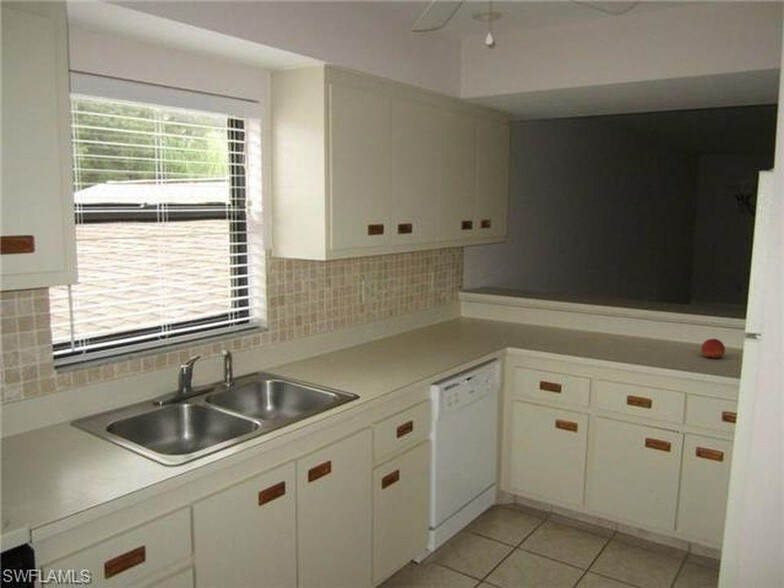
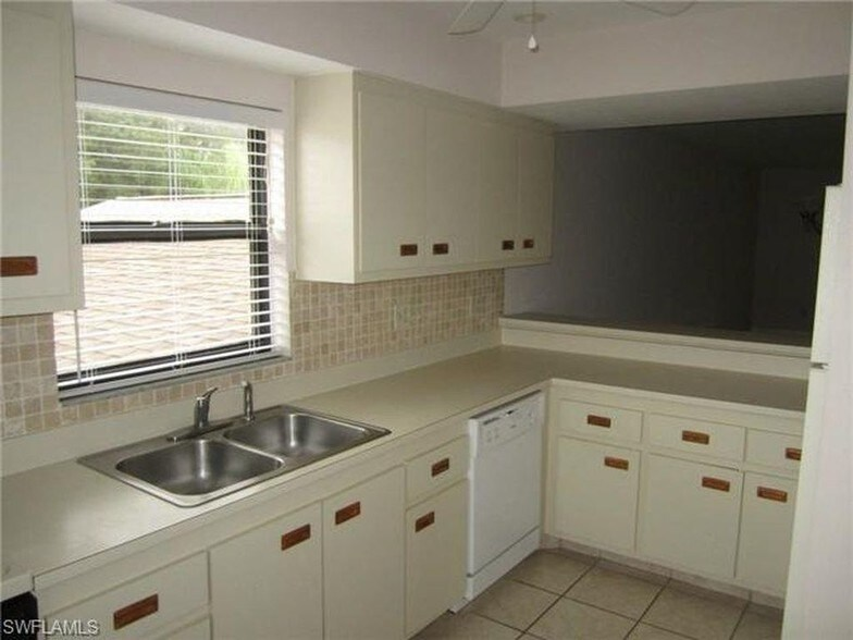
- fruit (713, 348)
